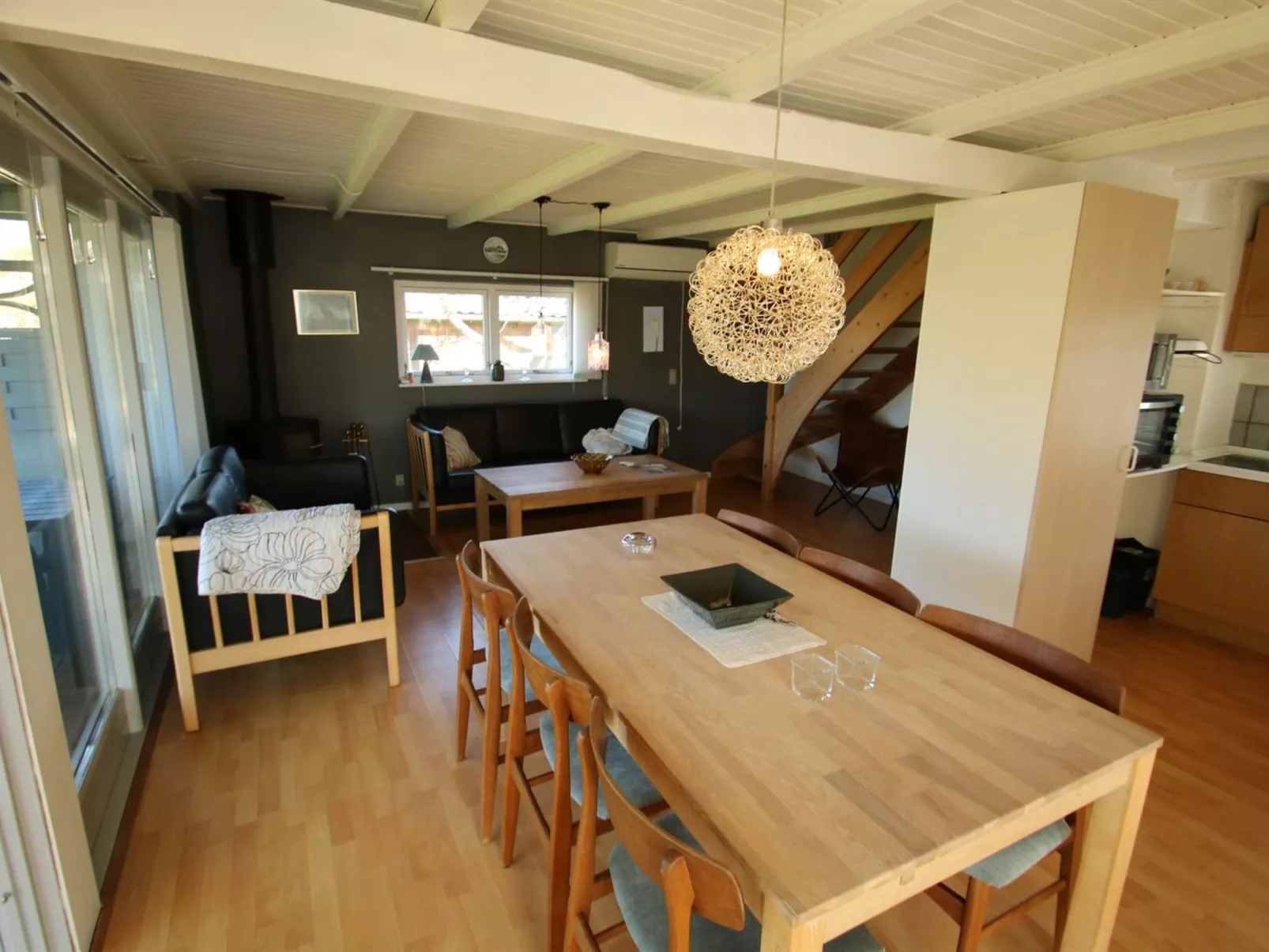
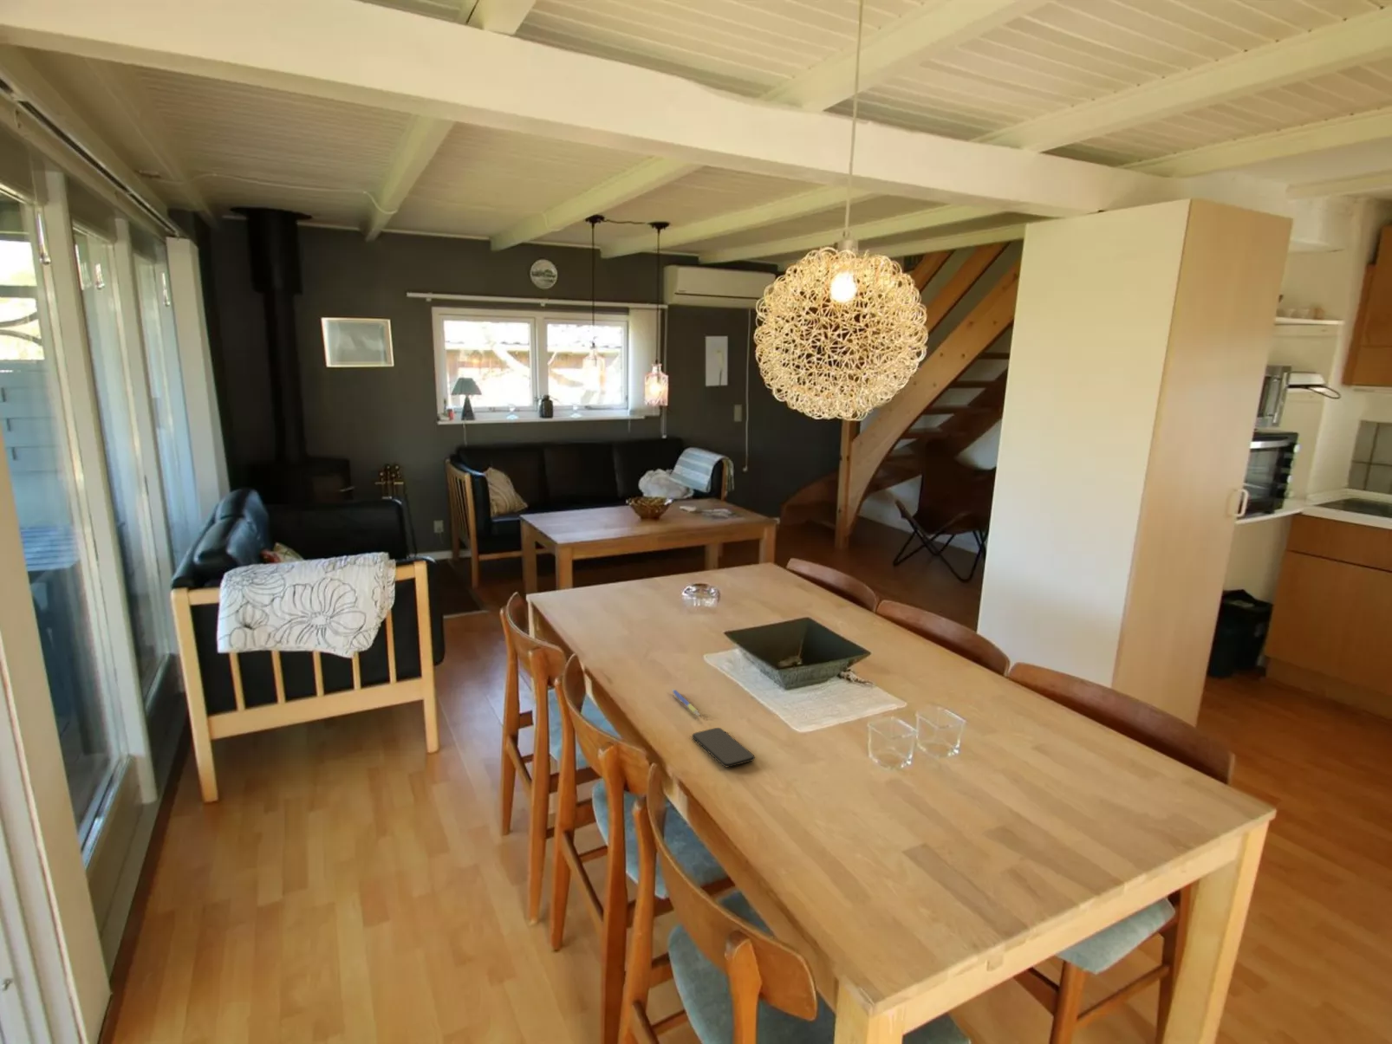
+ smartphone (722, 746)
+ pen (686, 702)
